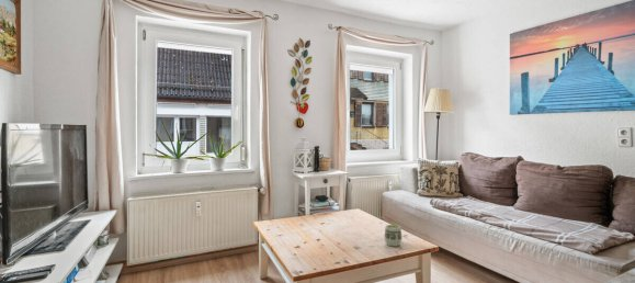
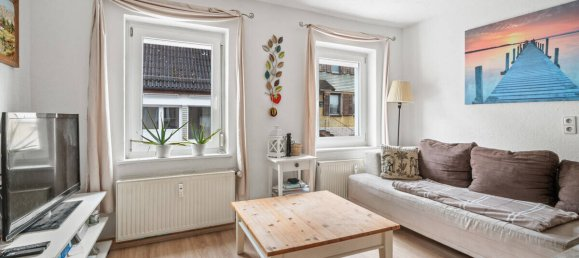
- cup (393, 235)
